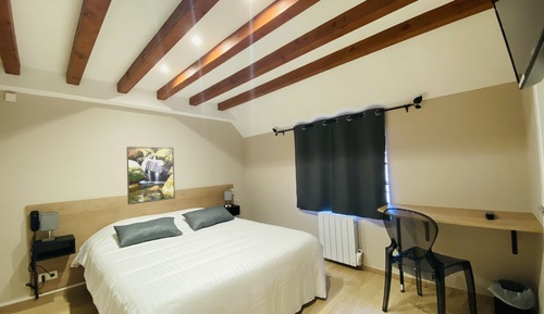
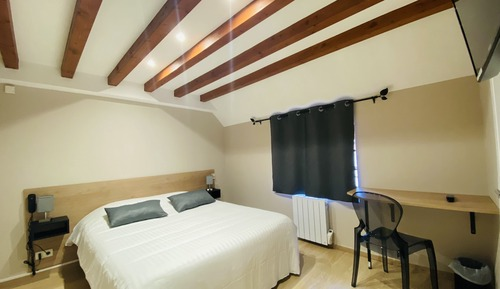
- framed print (151, 174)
